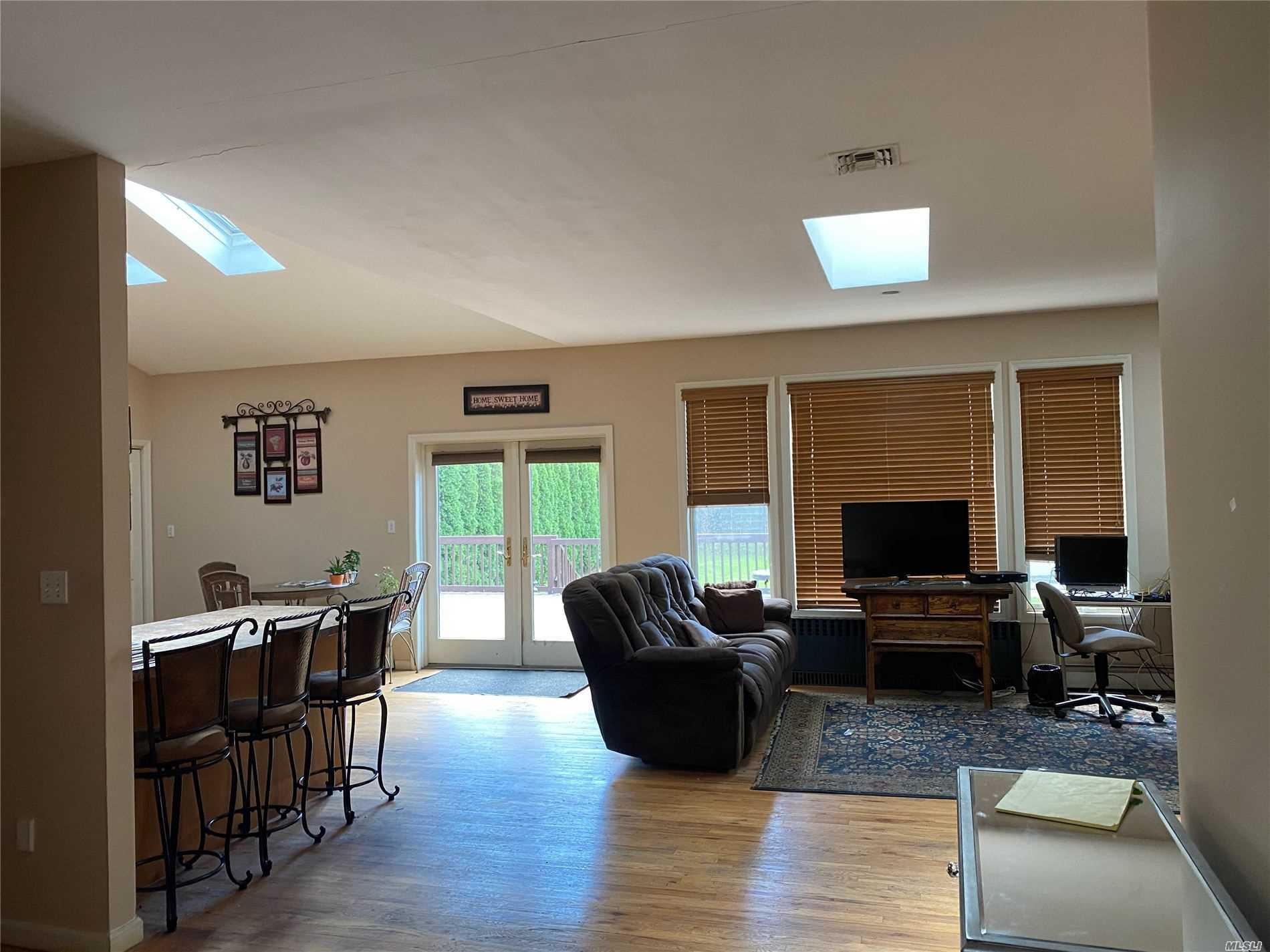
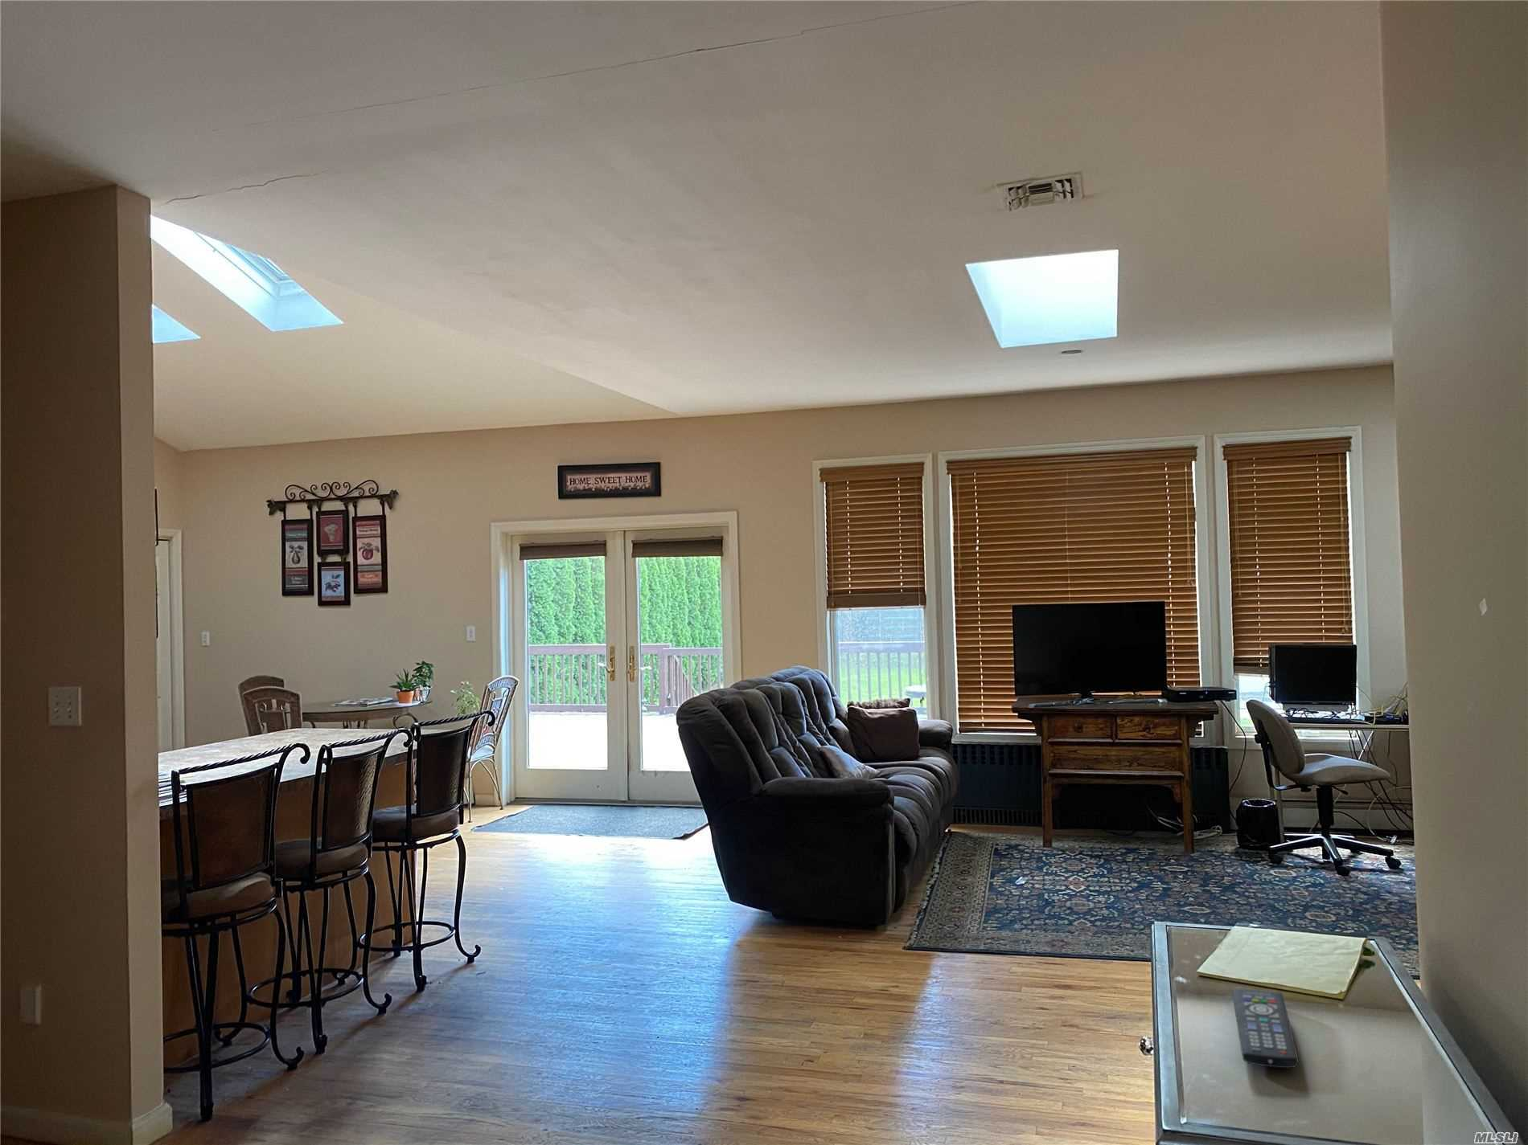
+ remote control (1262, 1024)
